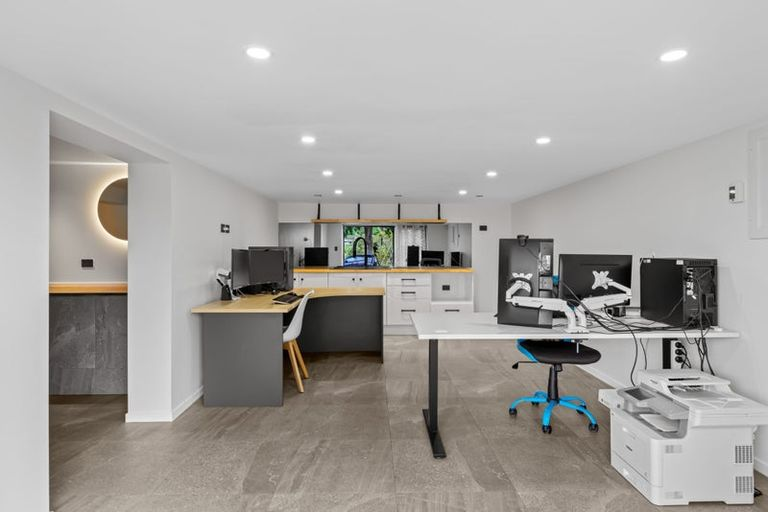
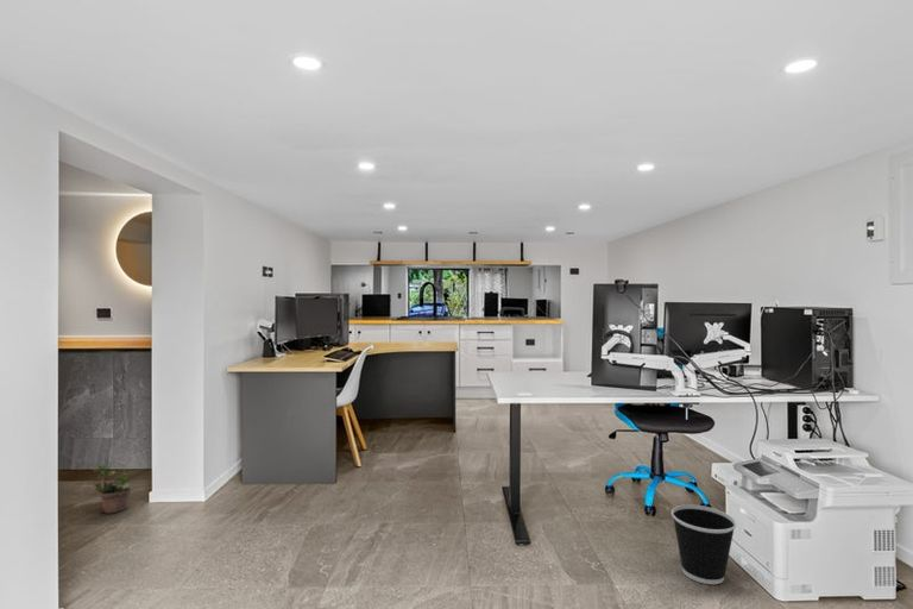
+ wastebasket (703, 545)
+ potted plant (115, 483)
